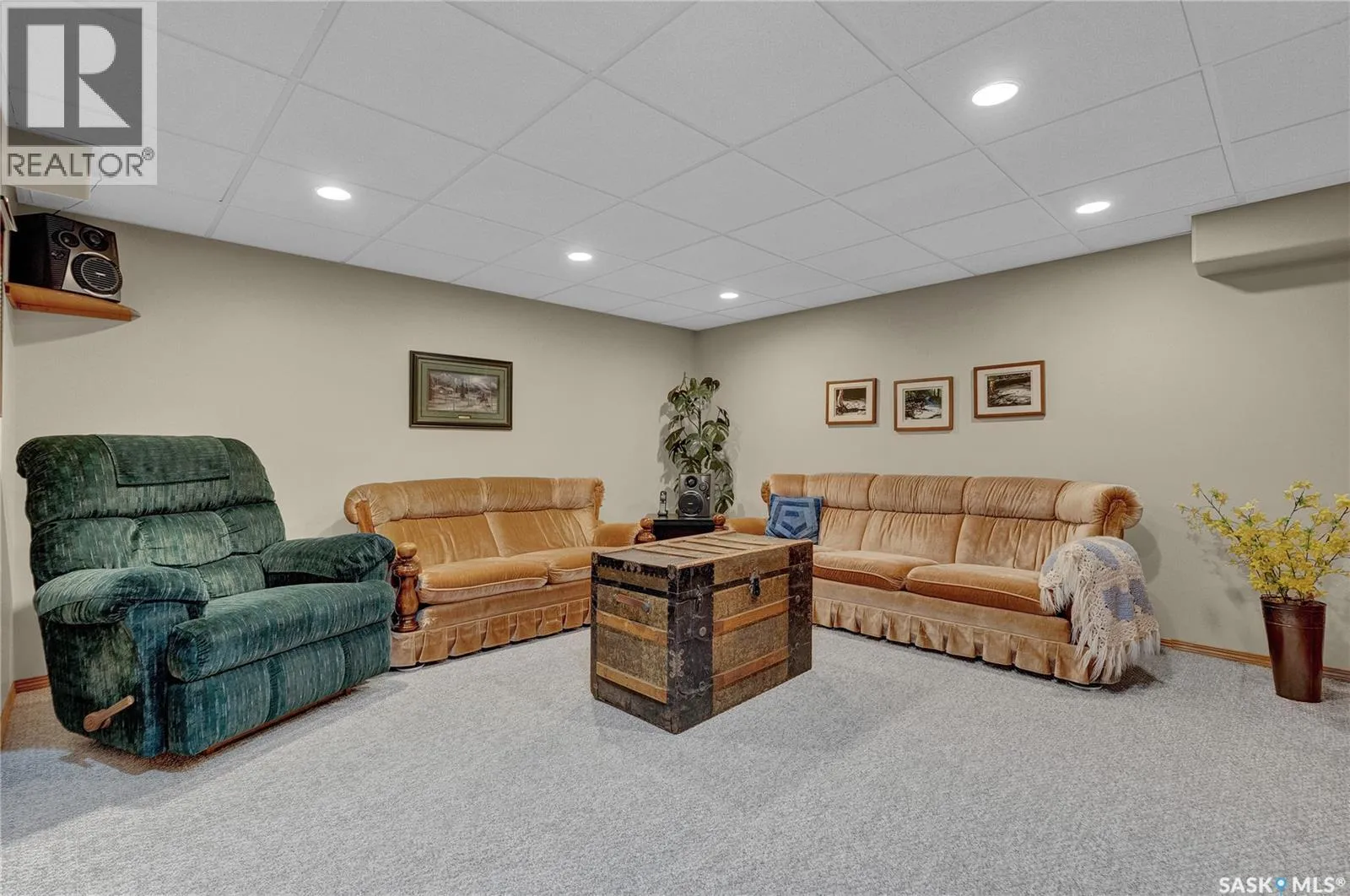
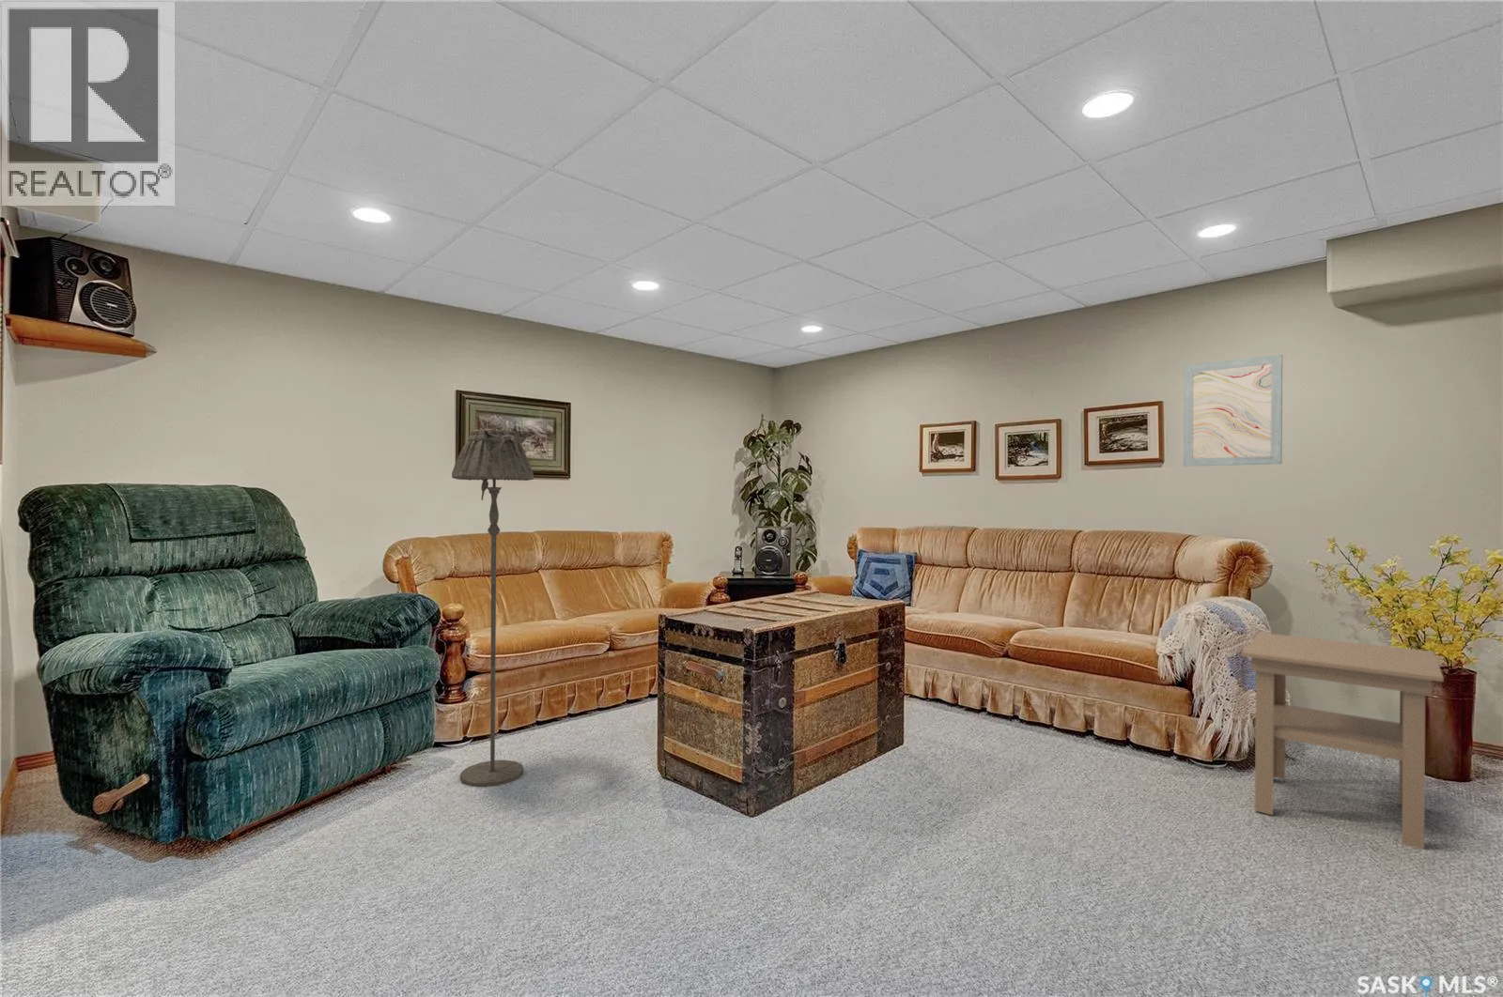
+ side table (1338, 730)
+ wall art (1230, 412)
+ floor lamp (492, 603)
